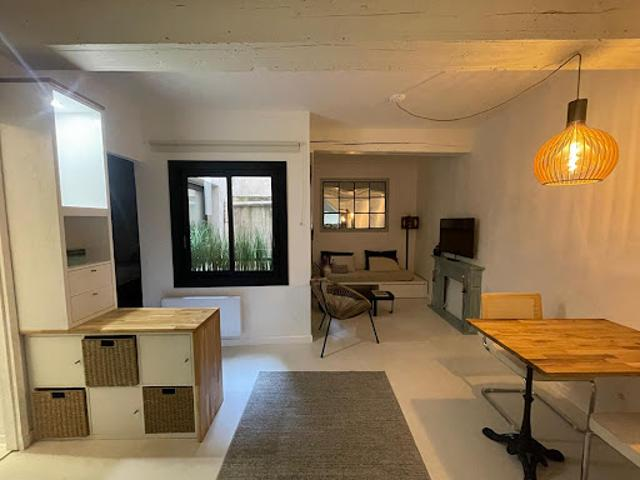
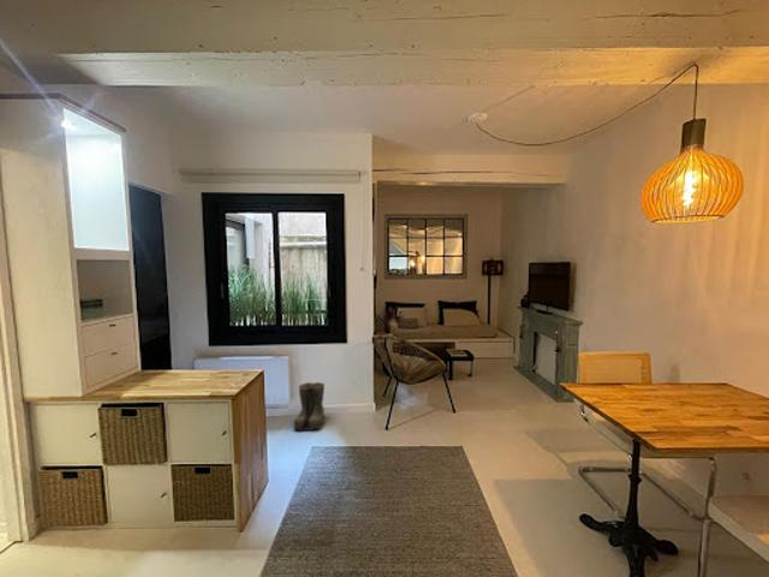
+ boots (309, 404)
